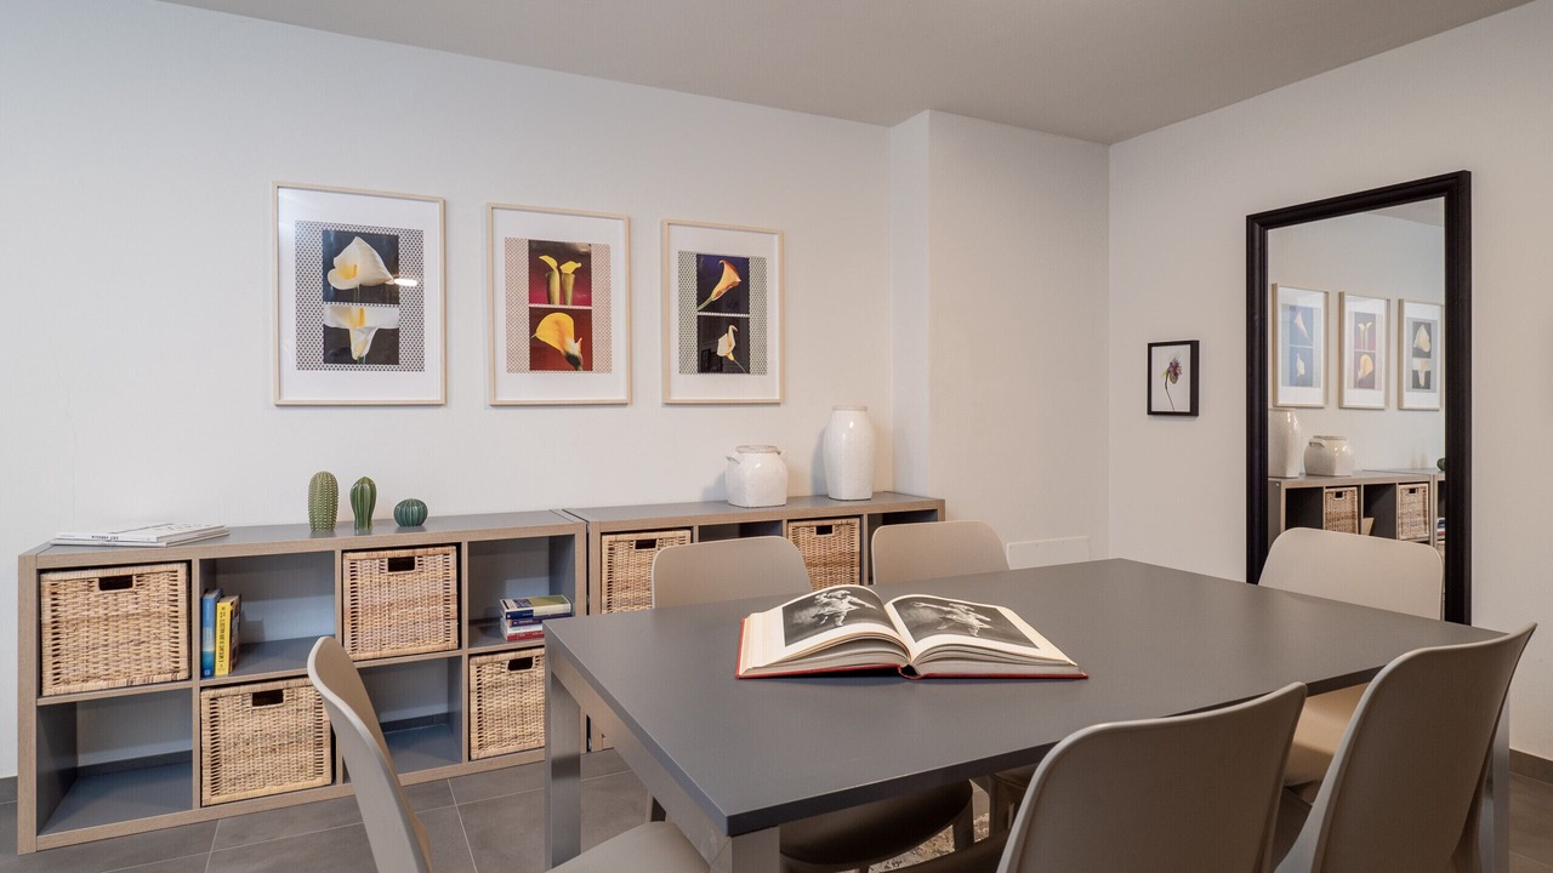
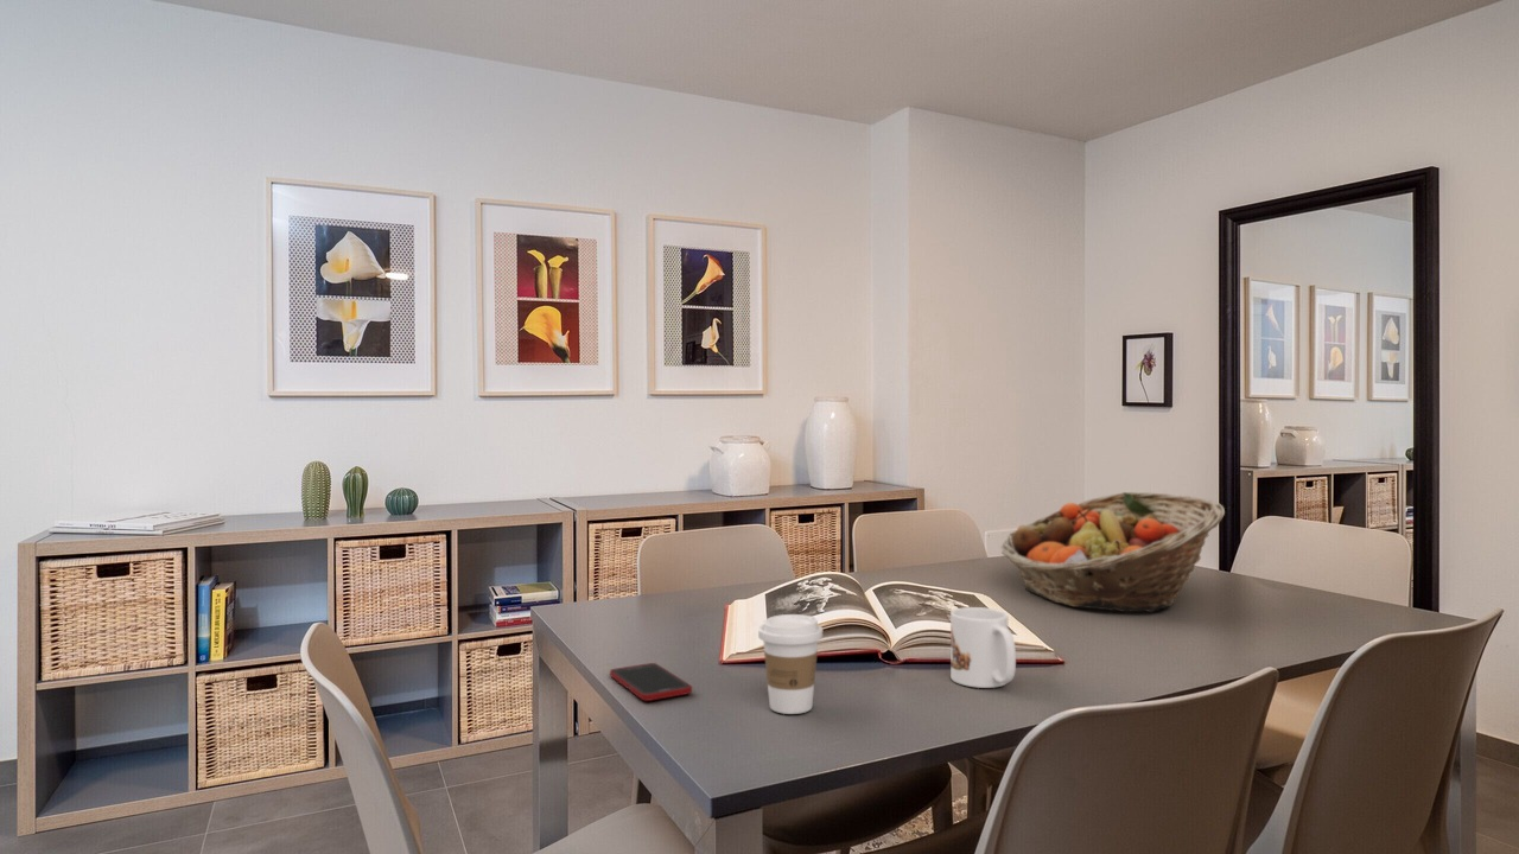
+ fruit basket (1106, 546)
+ cell phone (649, 681)
+ mug (986, 649)
+ coffee cup (790, 663)
